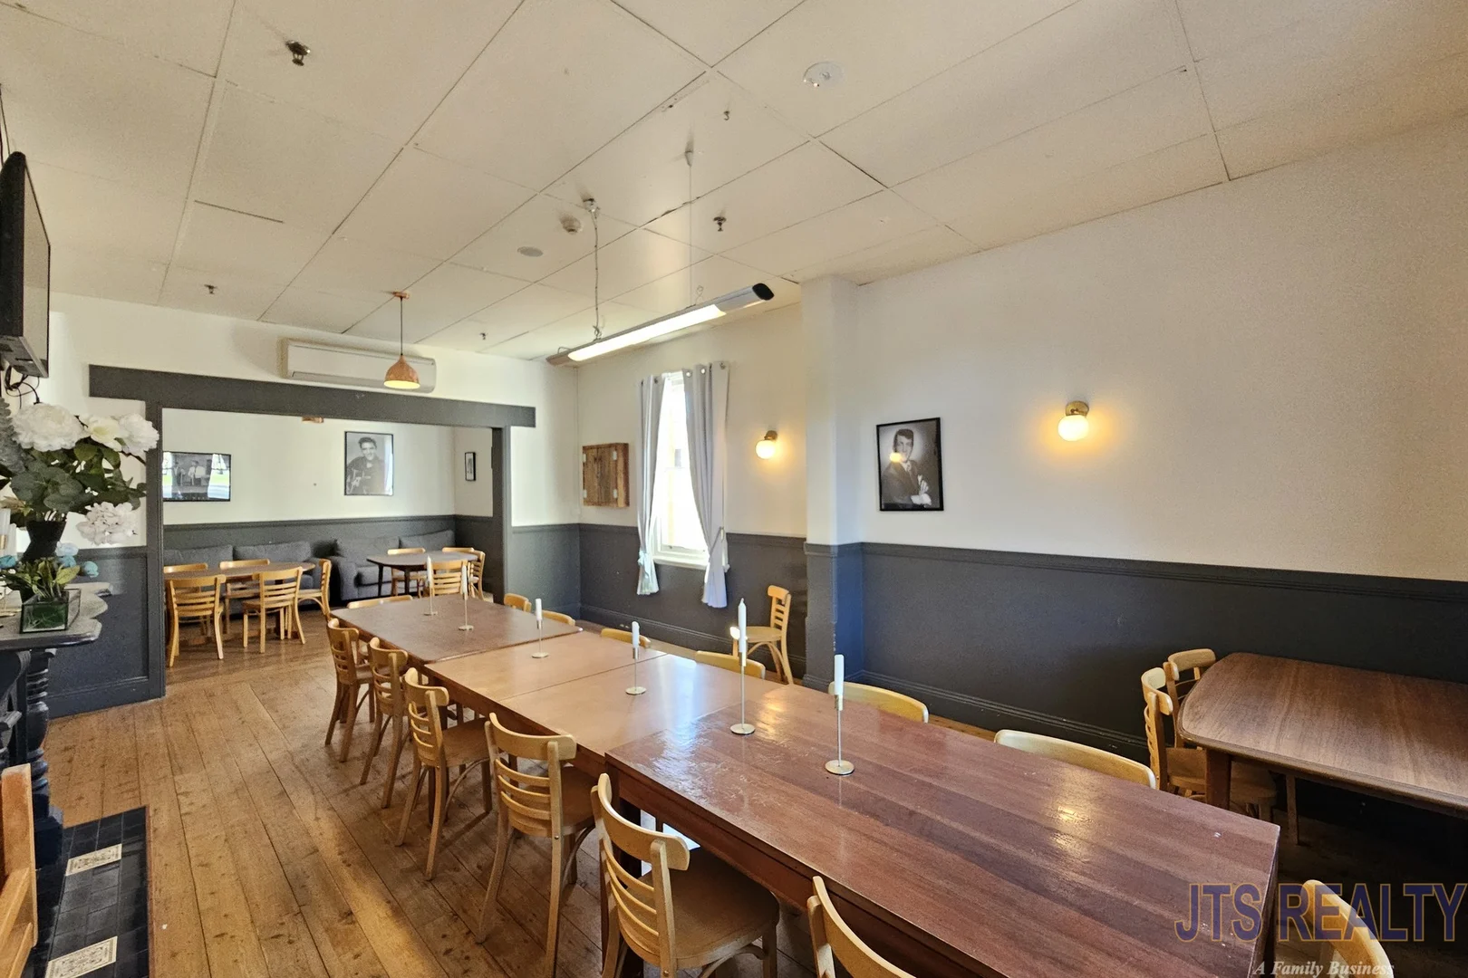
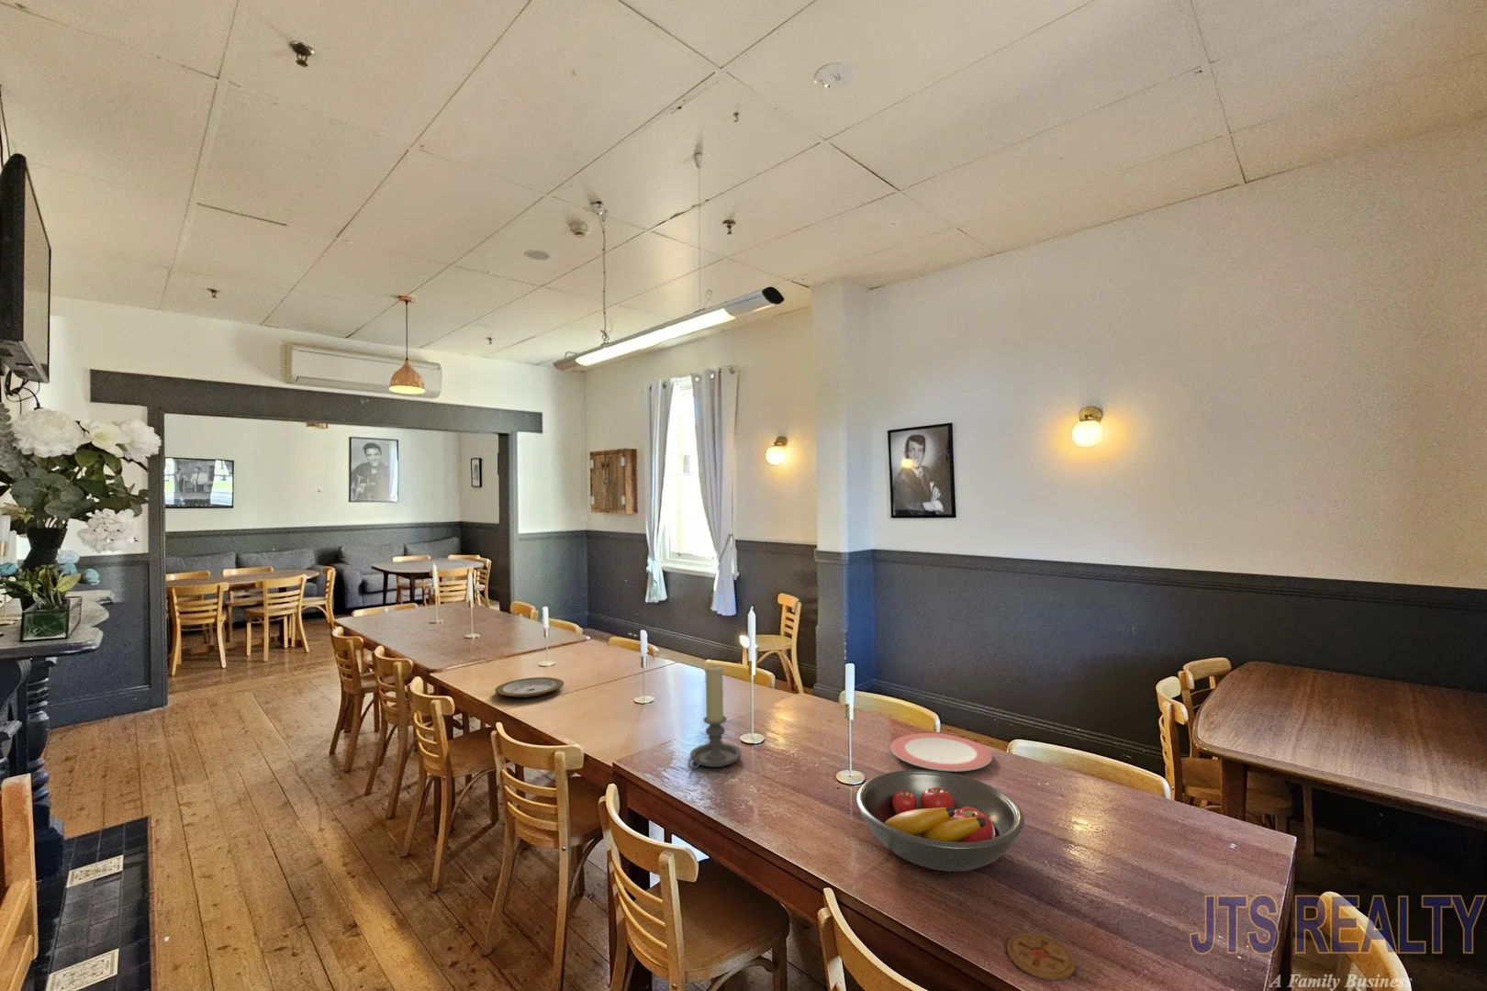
+ coaster (1040, 956)
+ fruit bowl (936, 820)
+ plate (530, 688)
+ candle holder (710, 713)
+ plate (940, 752)
